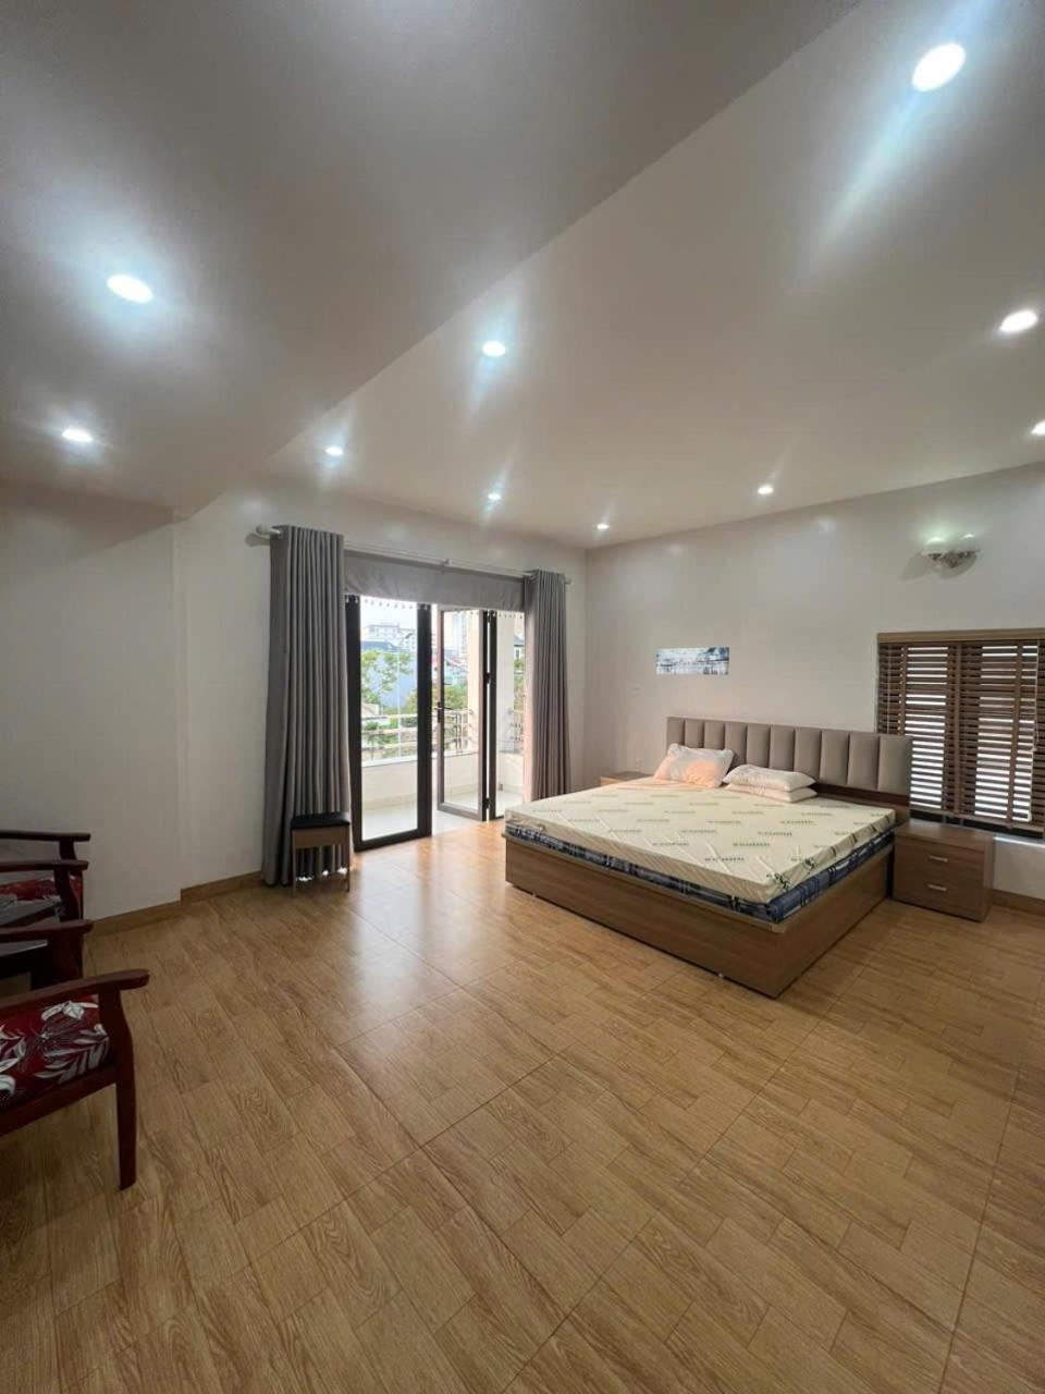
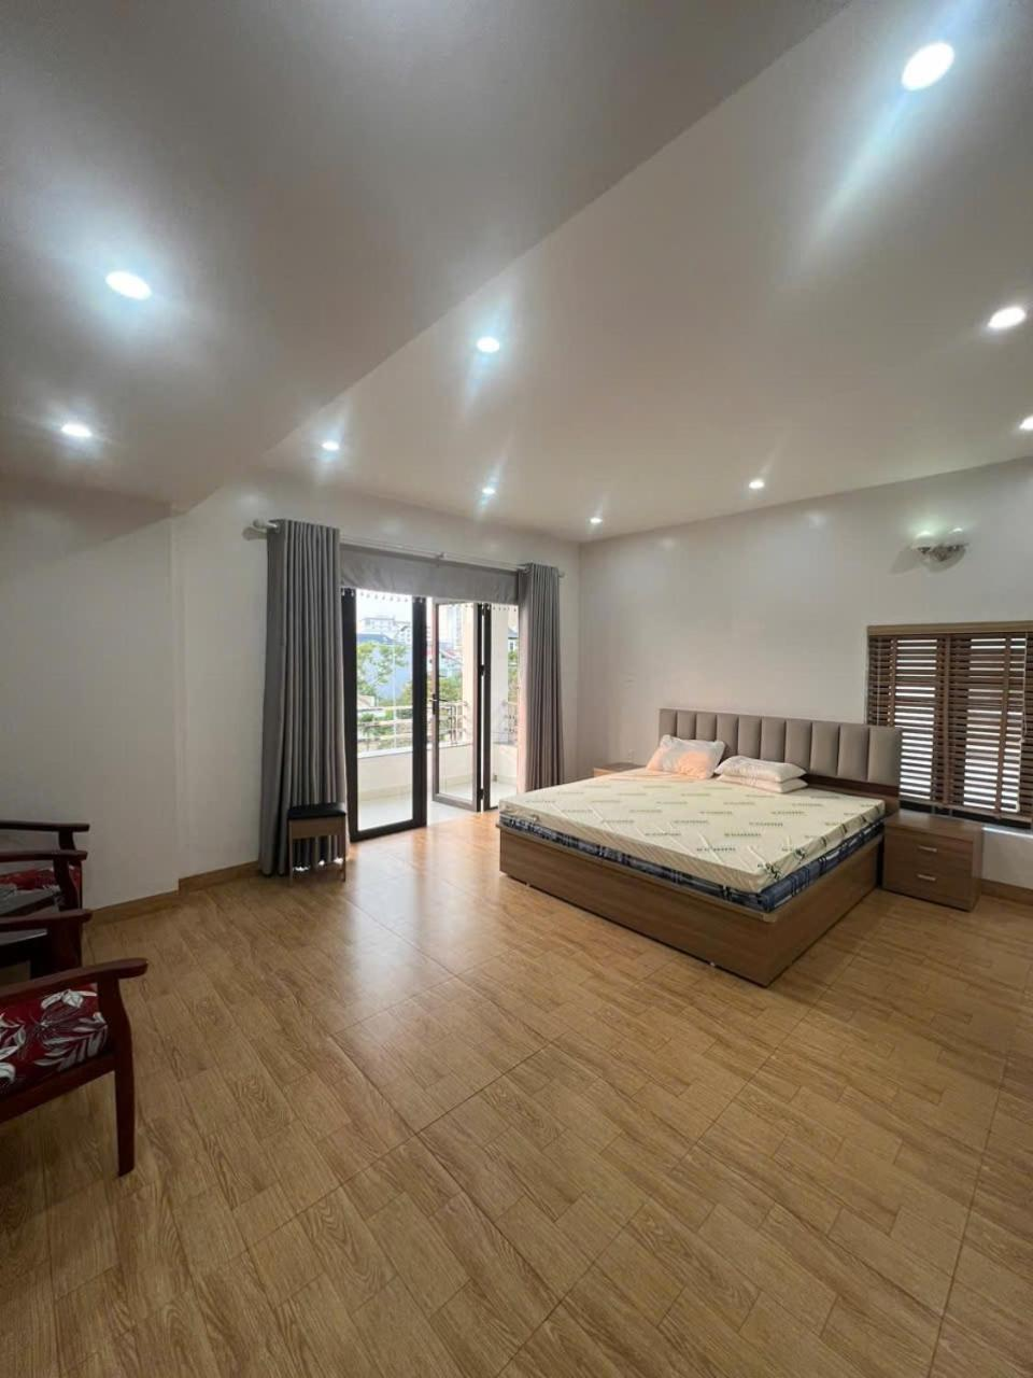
- wall art (690, 661)
